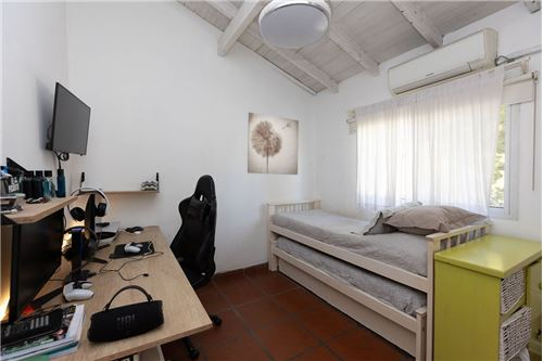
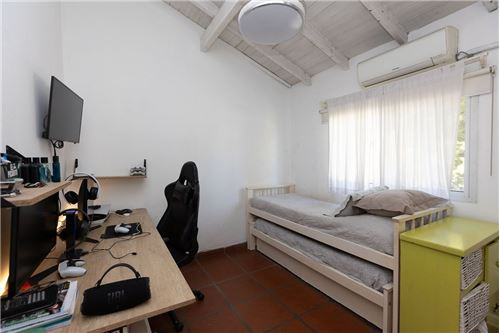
- wall art (274, 145)
